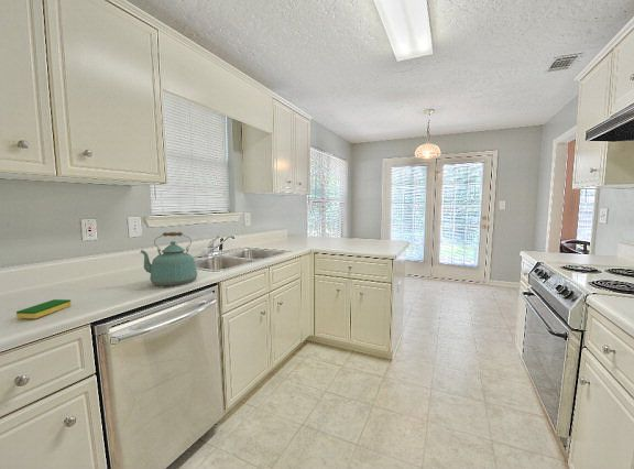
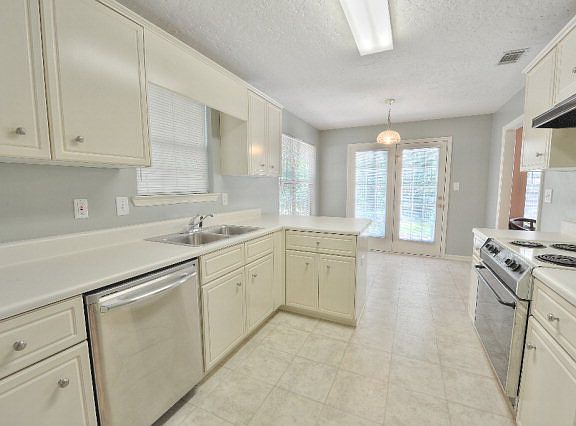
- dish sponge (45, 308)
- kettle (168, 257)
